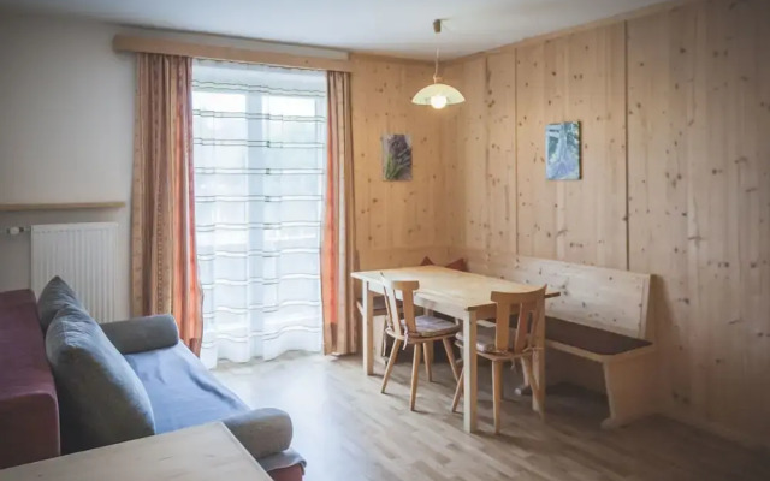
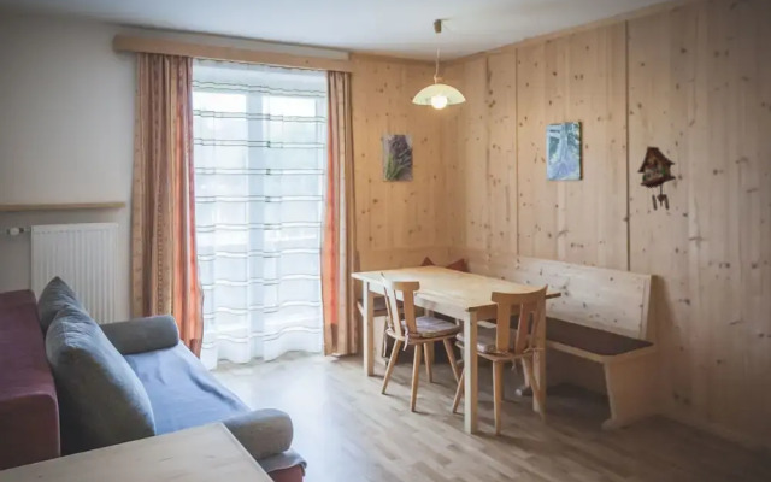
+ cuckoo clock (655, 178)
